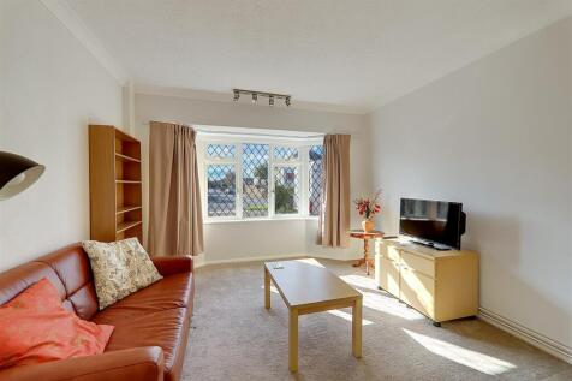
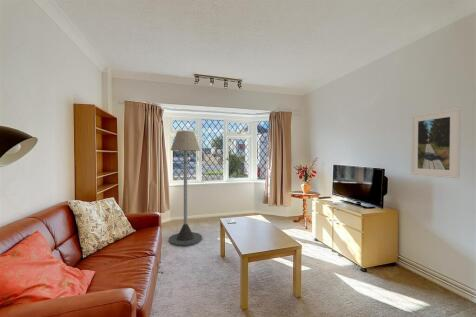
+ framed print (433, 144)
+ floor lamp (185, 185)
